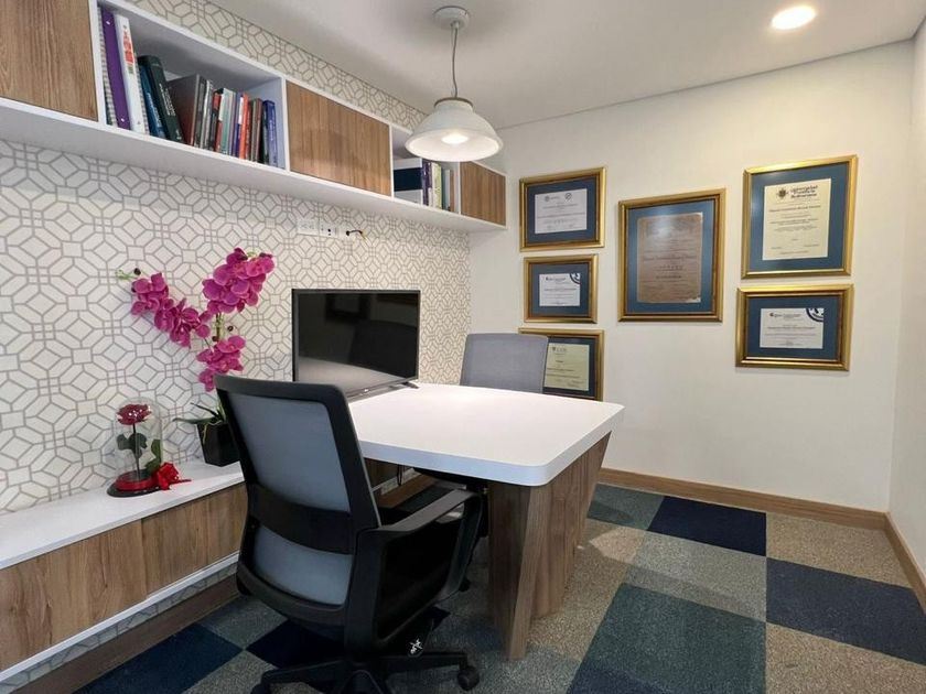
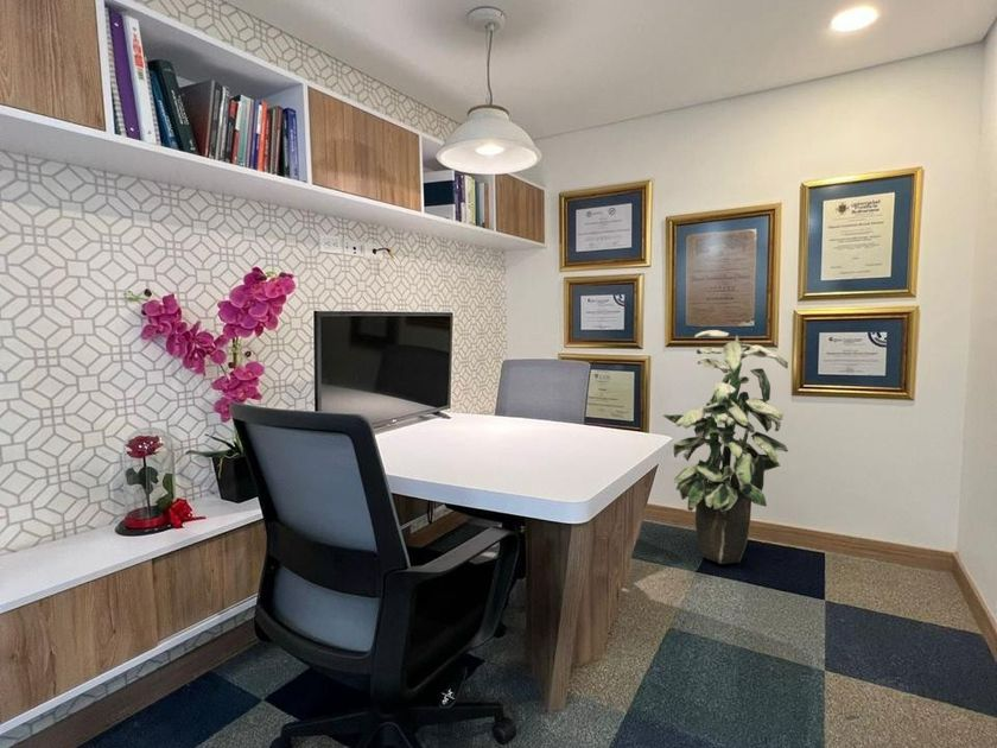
+ indoor plant (722, 444)
